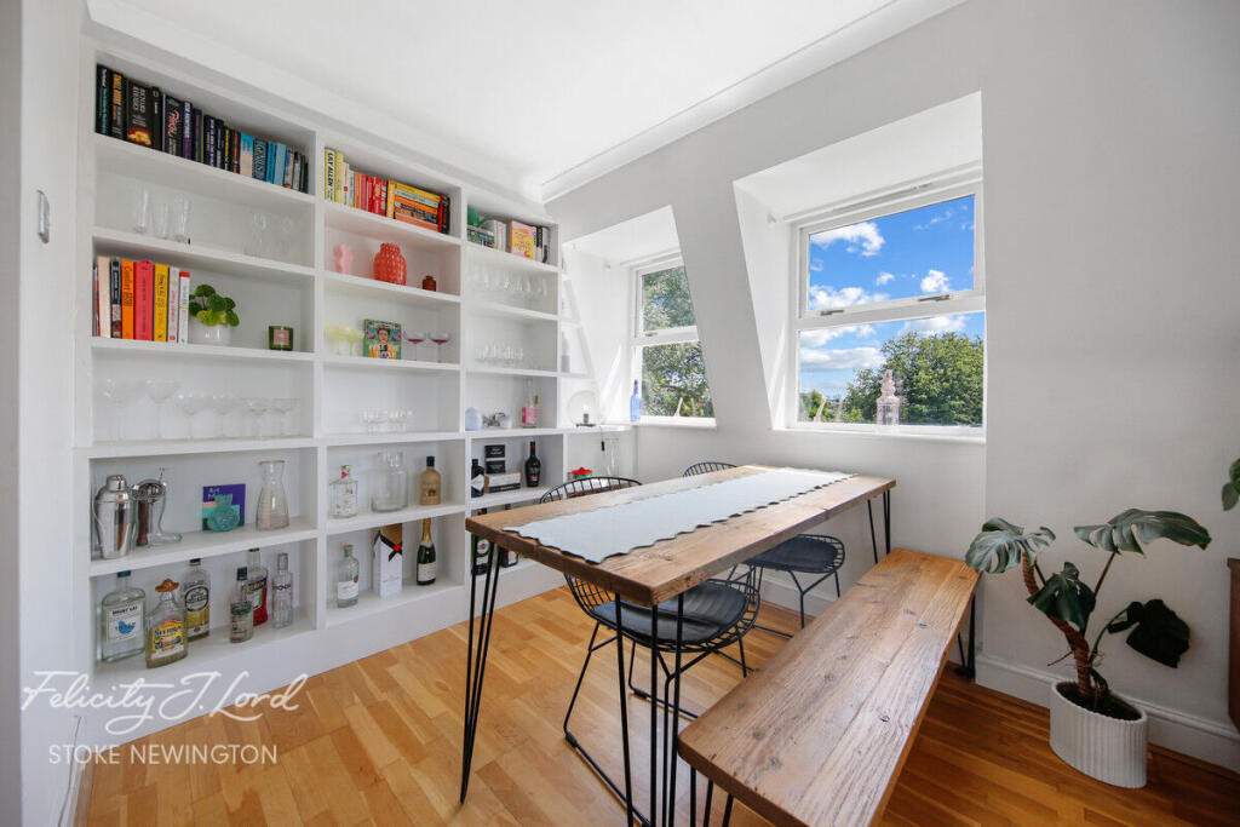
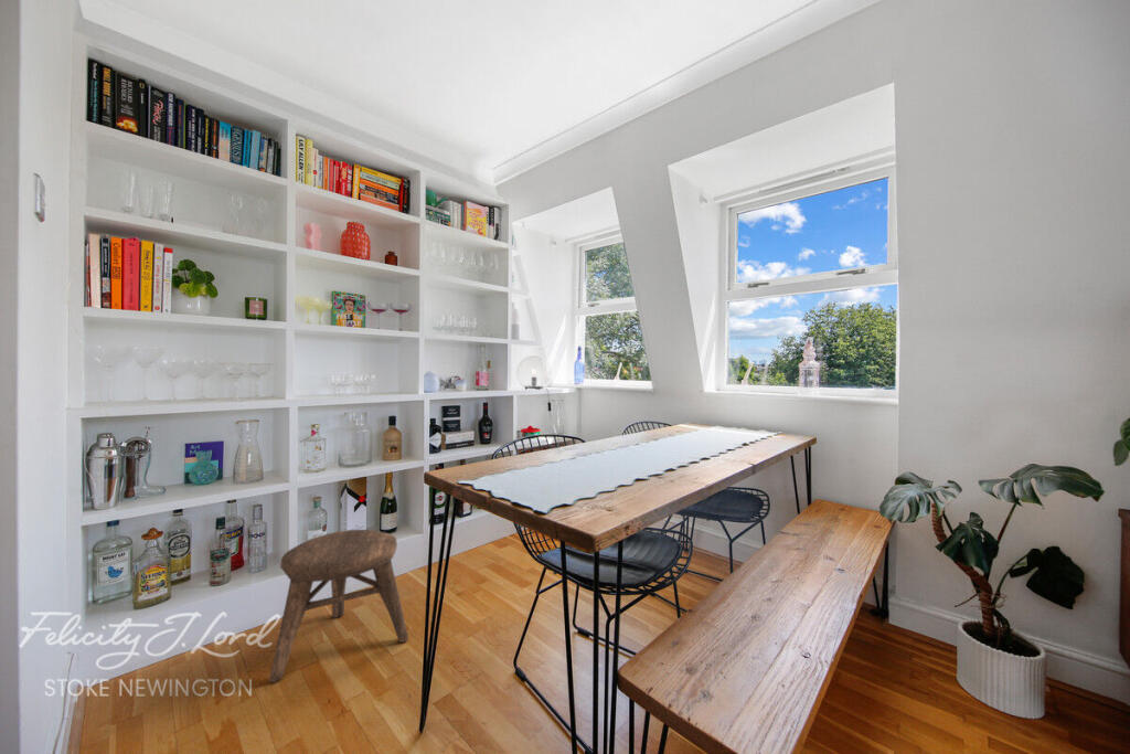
+ stool (341, 592)
